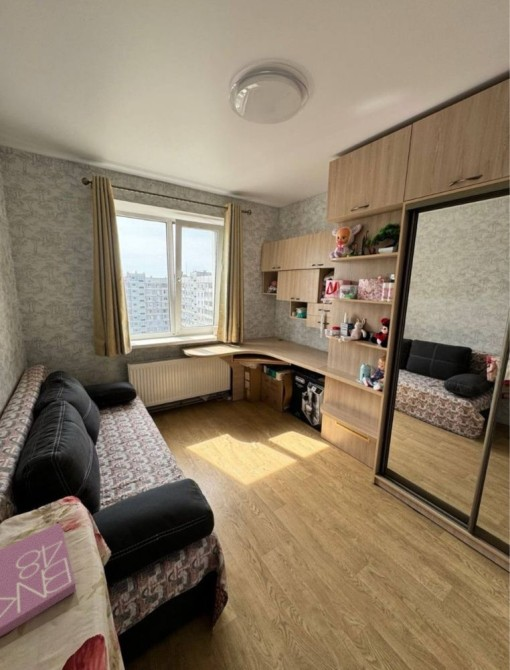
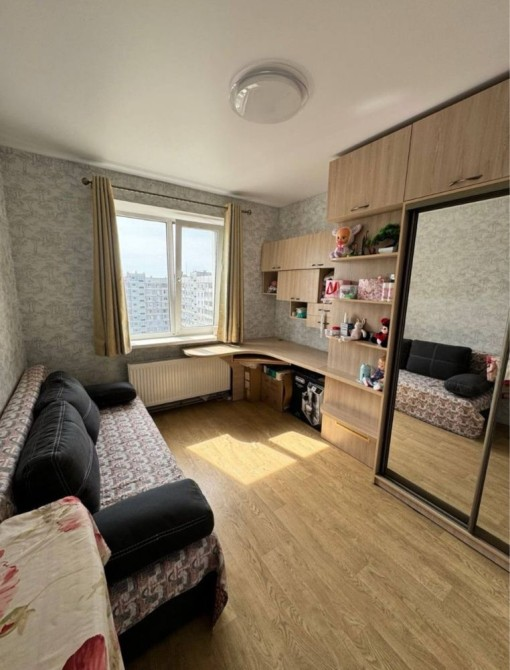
- book (31, 571)
